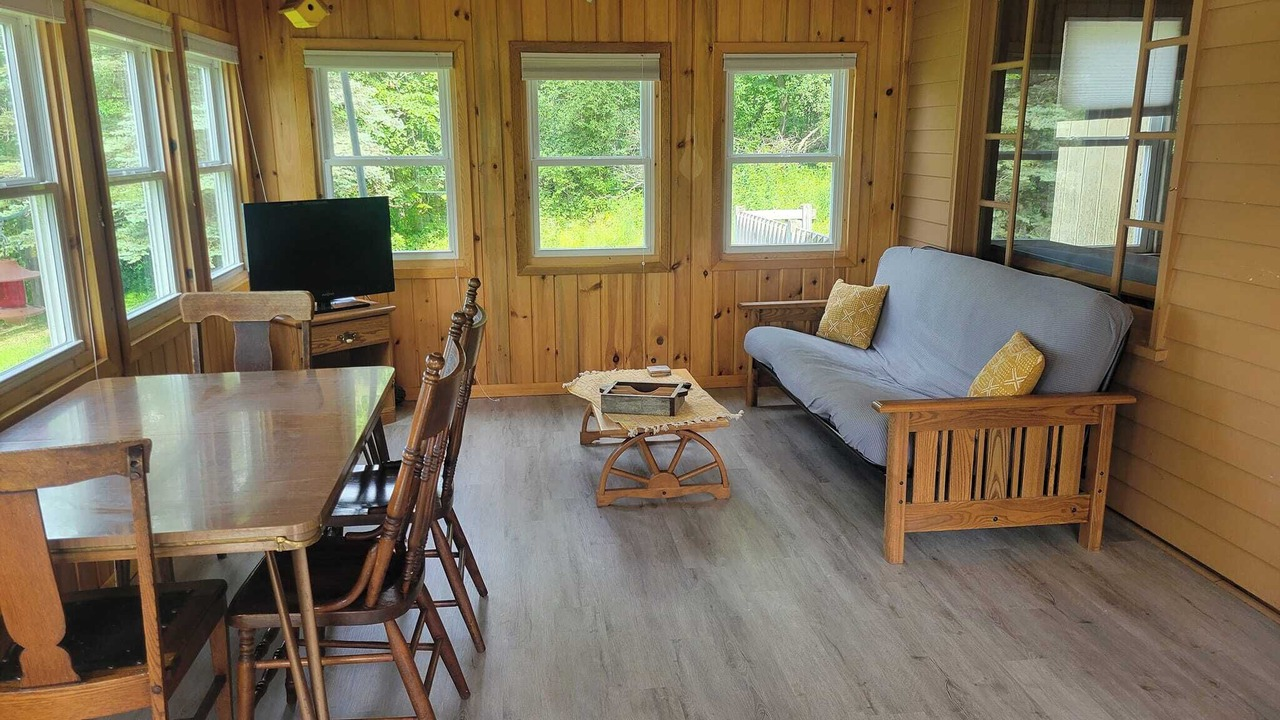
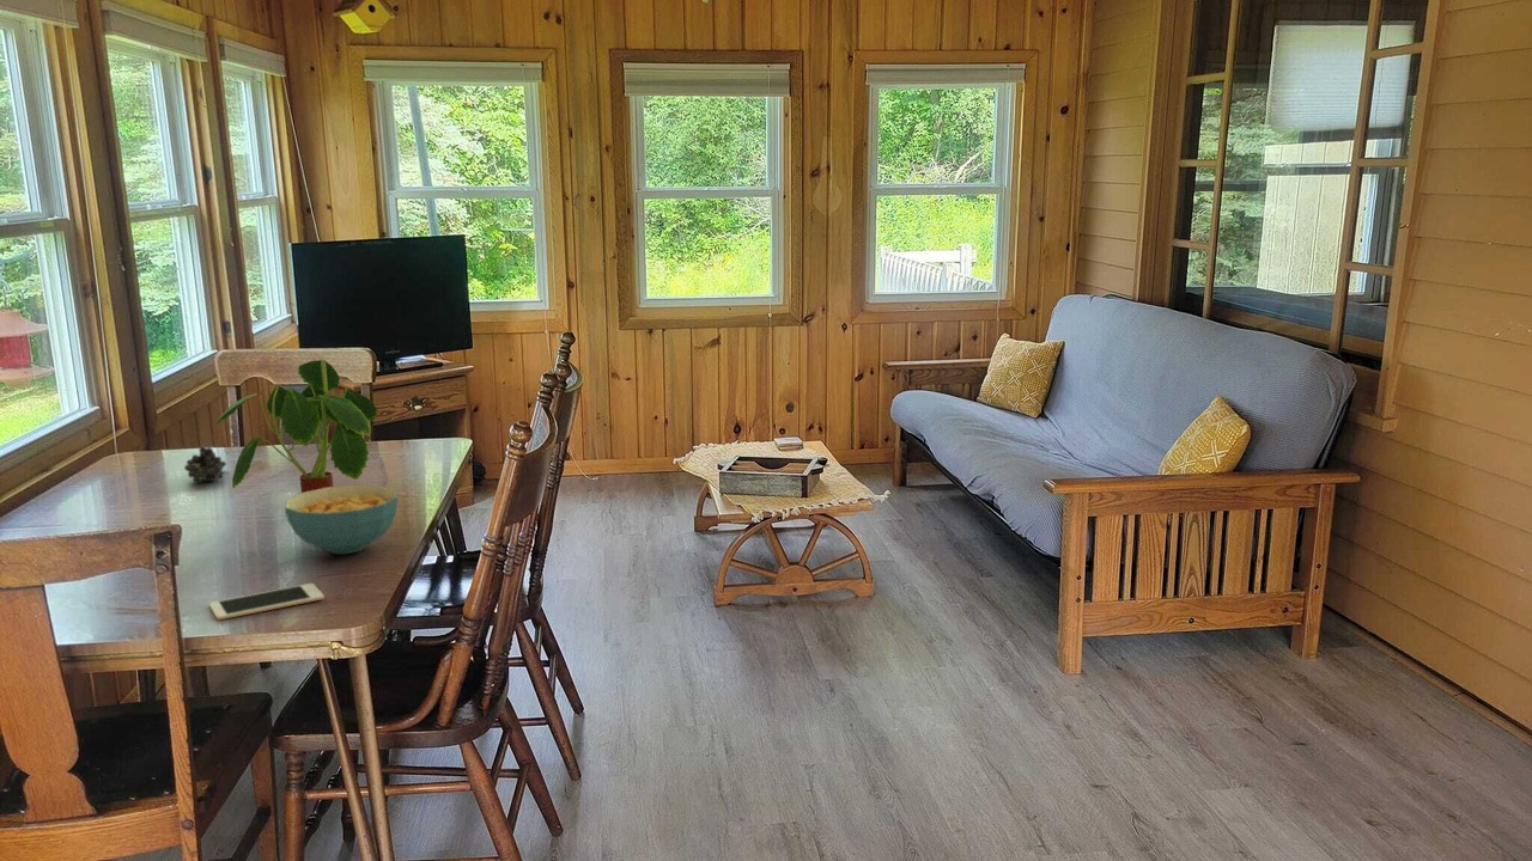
+ plant (303, 433)
+ fruit (205, 460)
+ cell phone (267, 600)
+ cereal bowl (344, 524)
